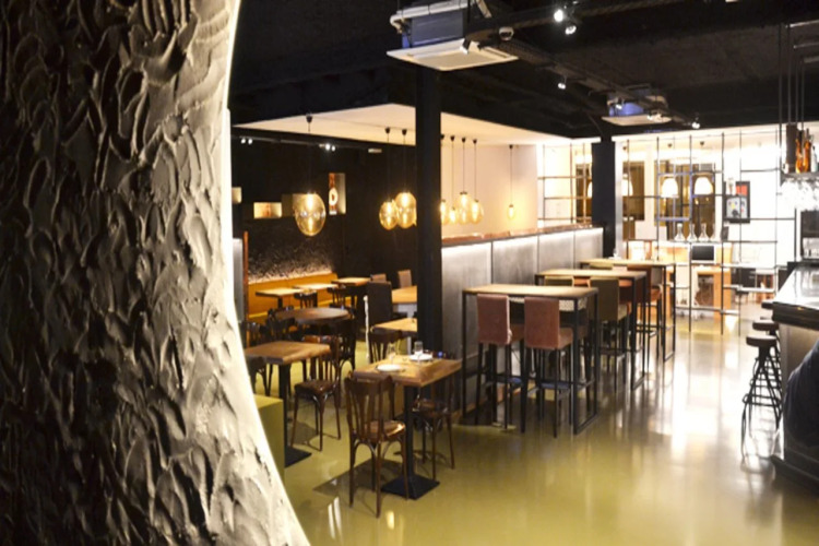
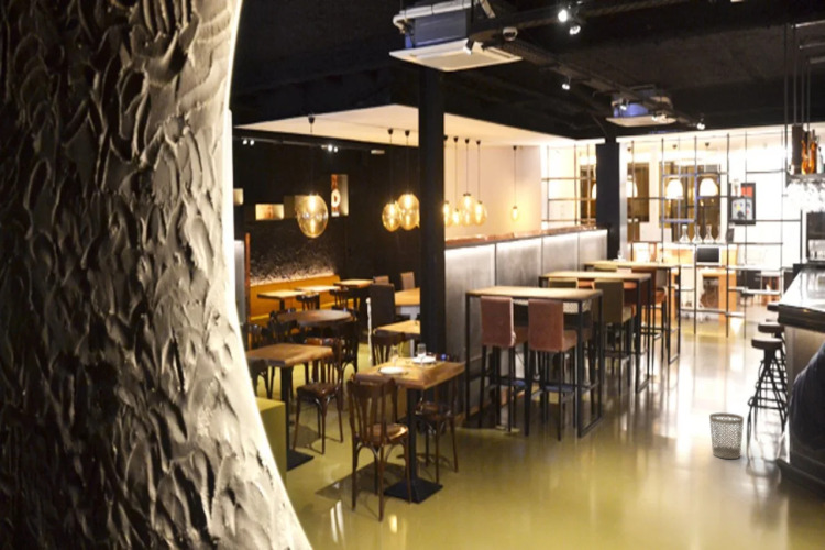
+ wastebasket (726, 436)
